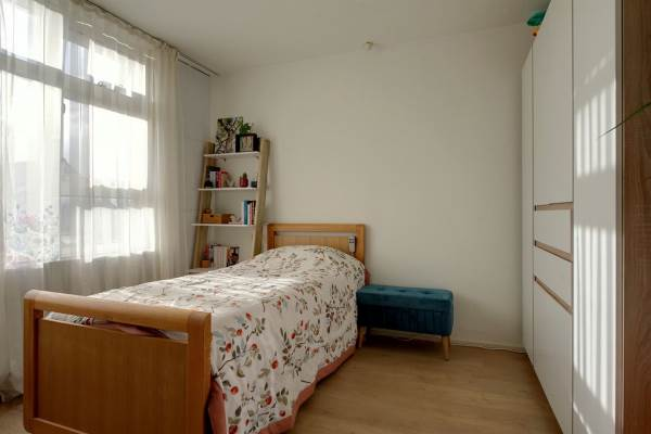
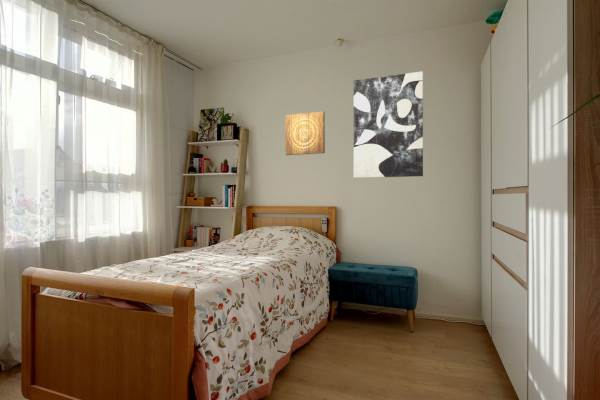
+ wall art (304, 133)
+ wall art (387, 126)
